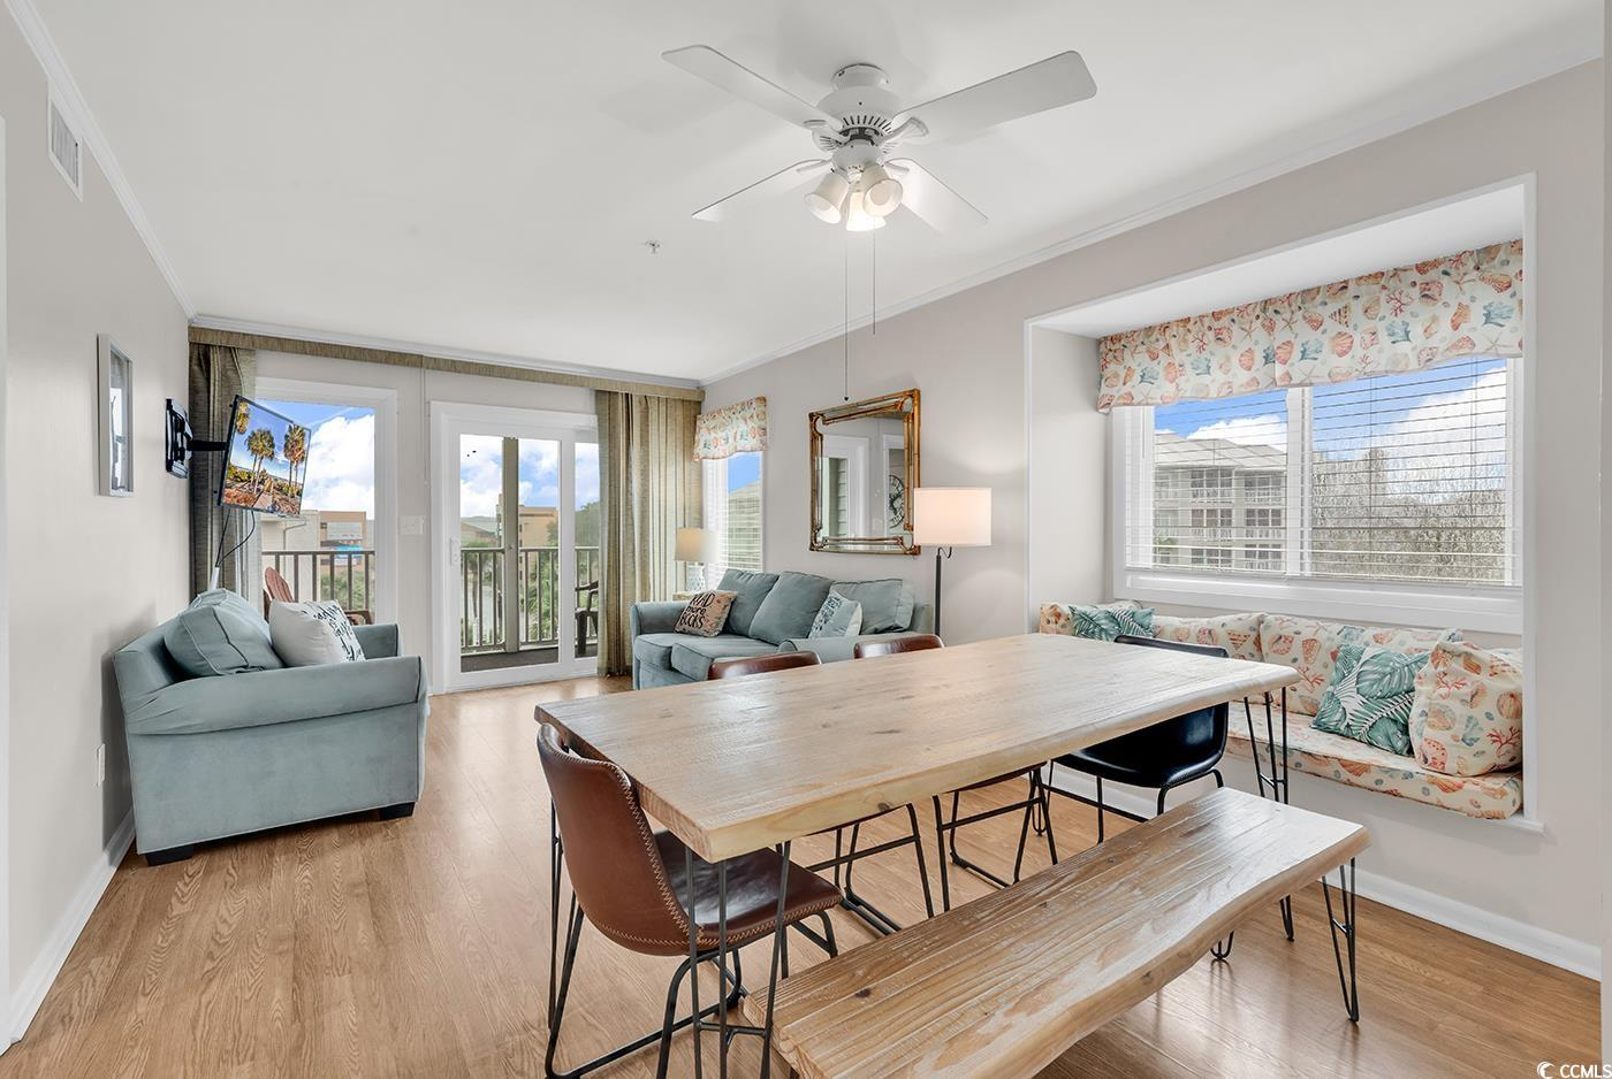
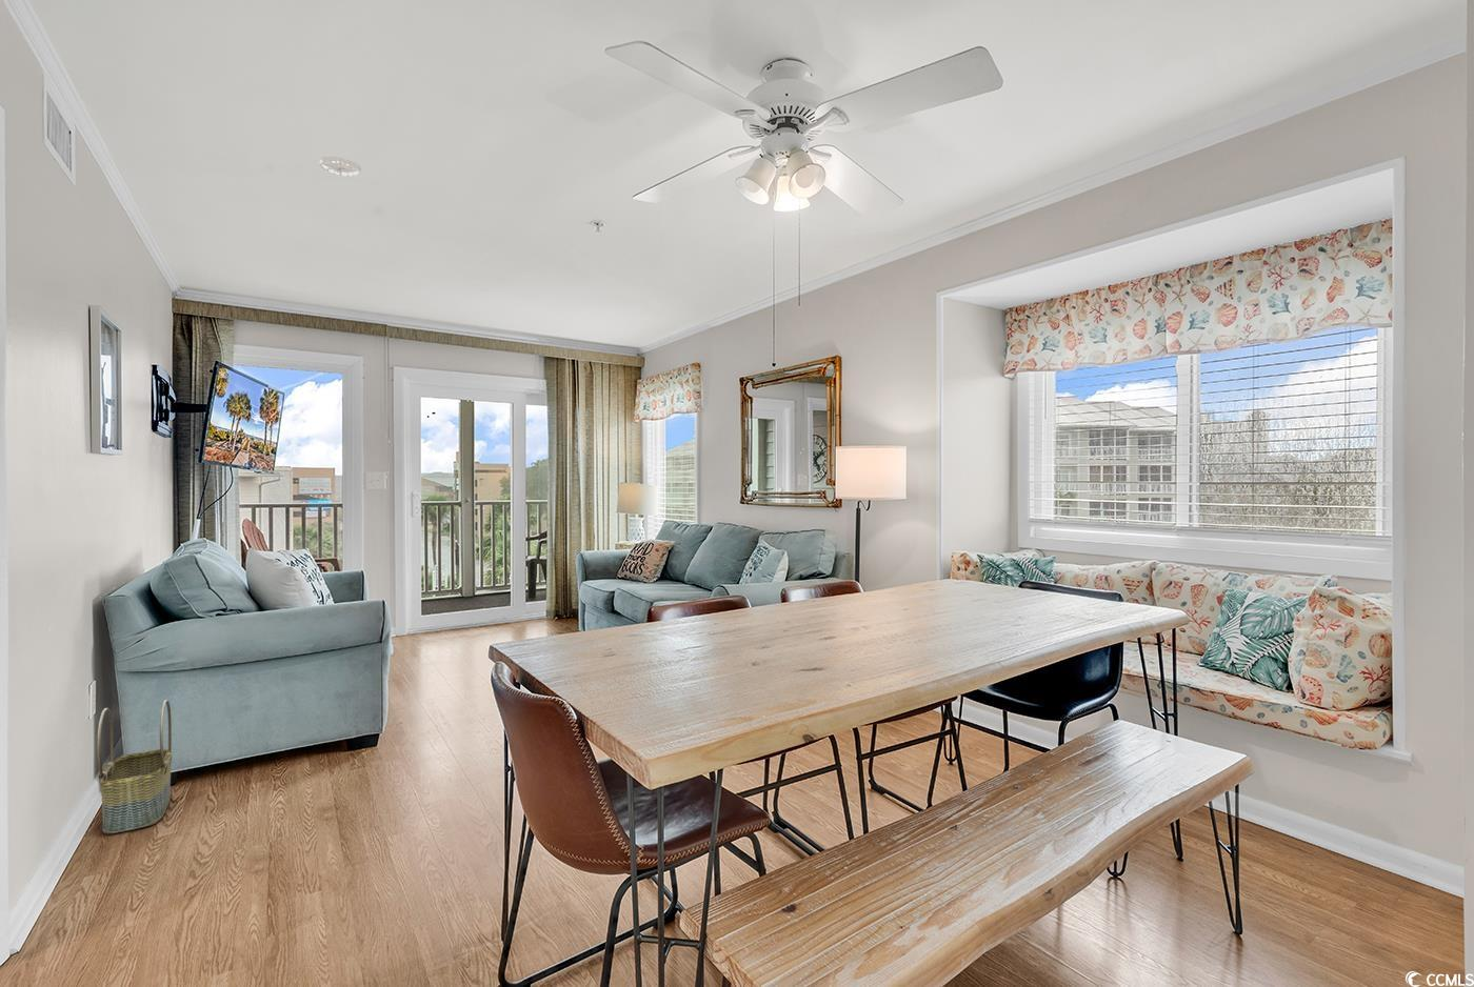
+ smoke detector (340, 167)
+ basket (137, 759)
